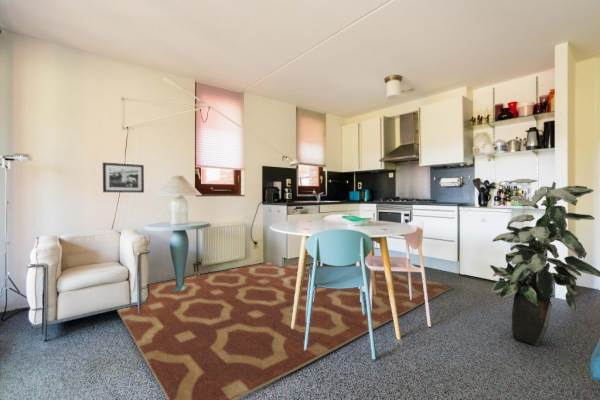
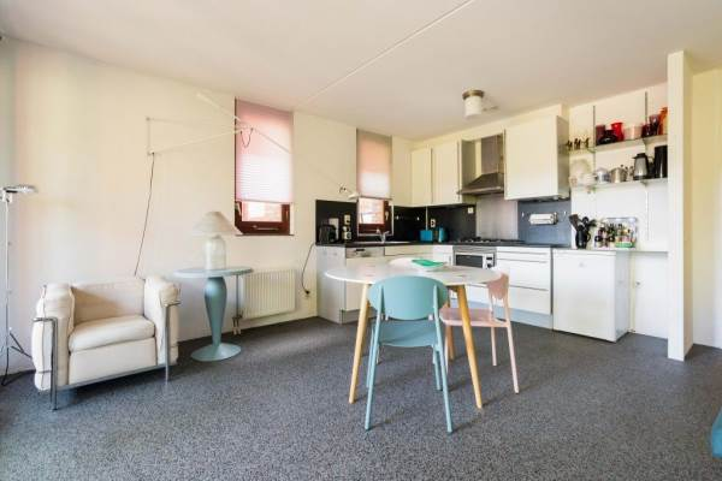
- rug (283, 289)
- picture frame (124, 178)
- indoor plant (535, 259)
